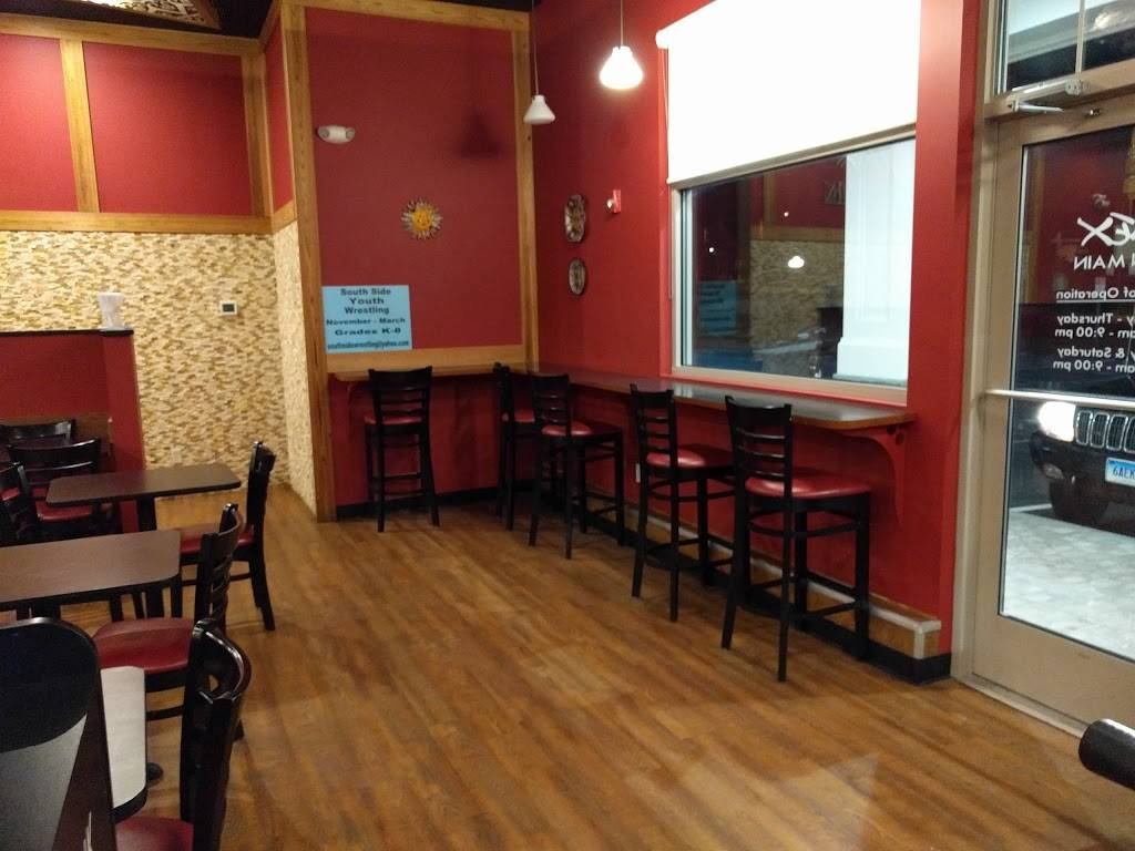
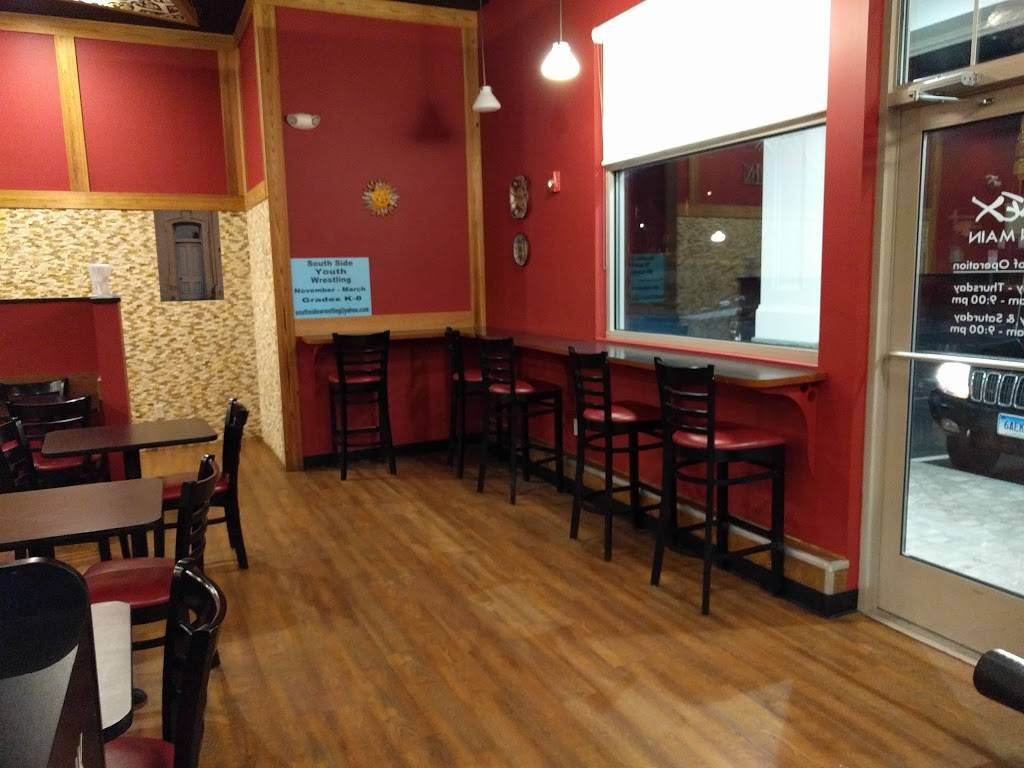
+ wall art (189, 256)
